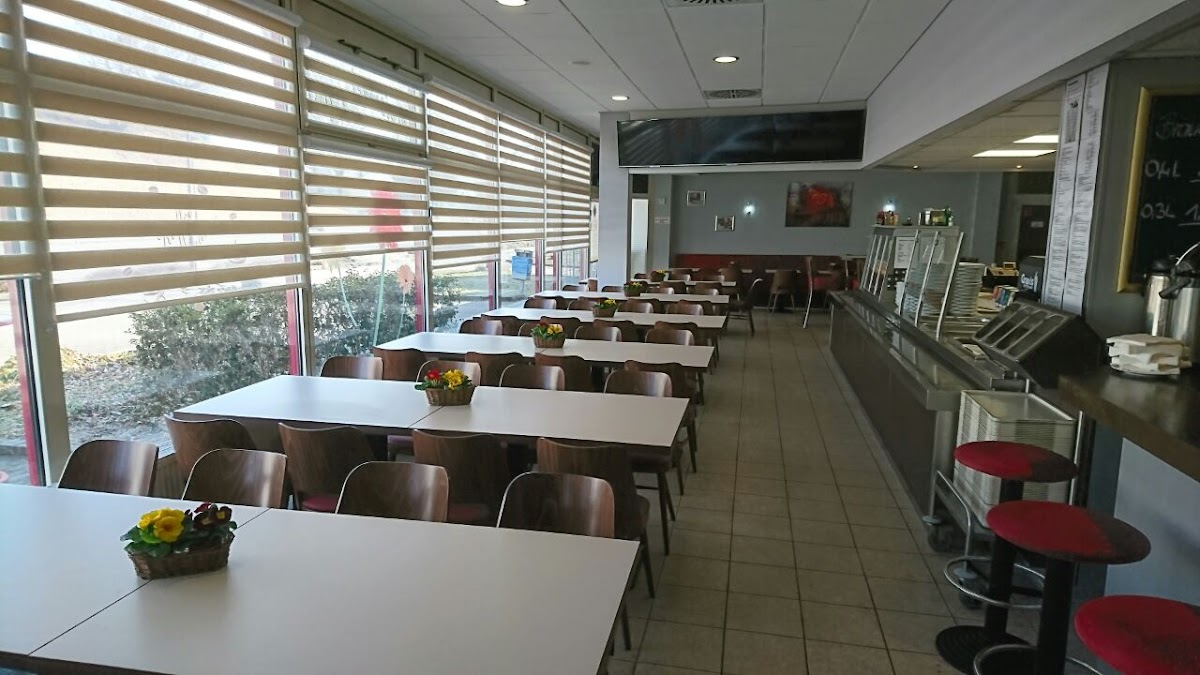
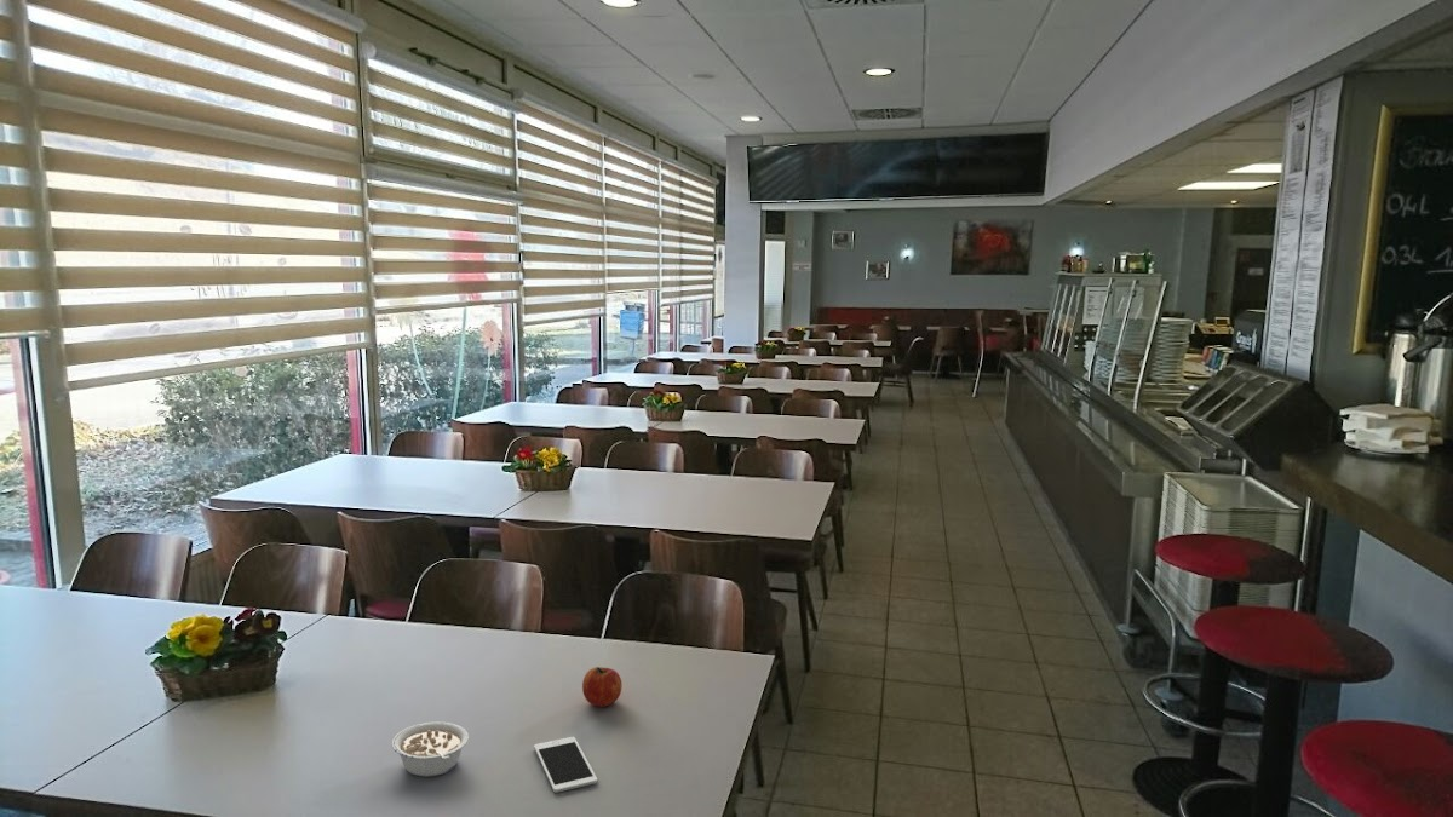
+ cell phone (564, 763)
+ legume (433, 749)
+ fruit (602, 684)
